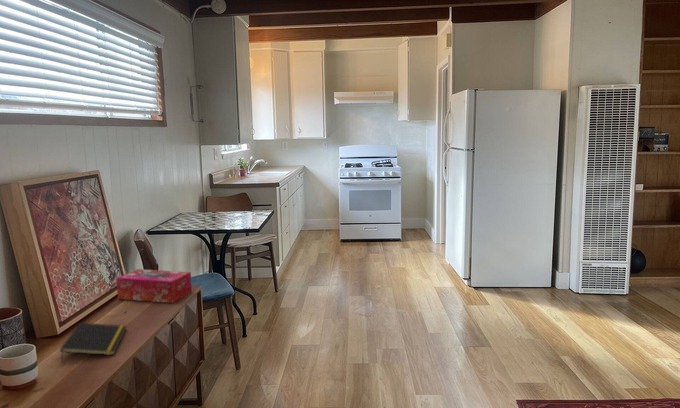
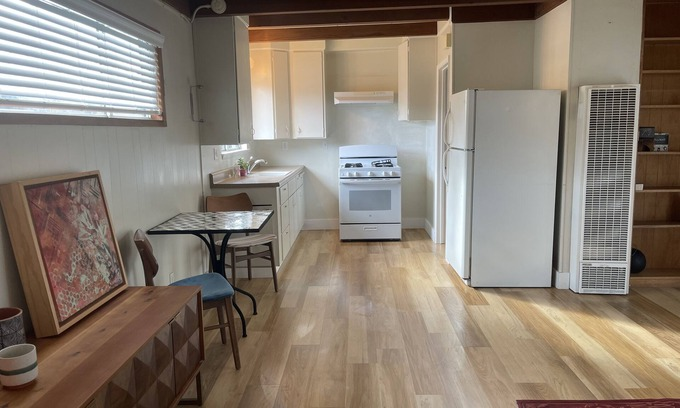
- tissue box (154, 285)
- notepad (95, 338)
